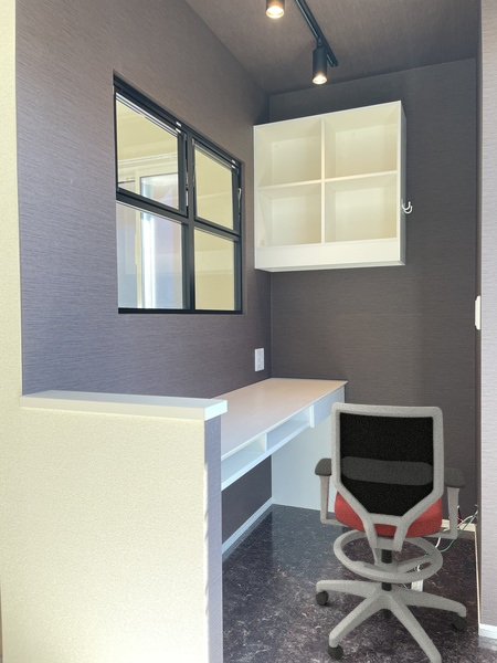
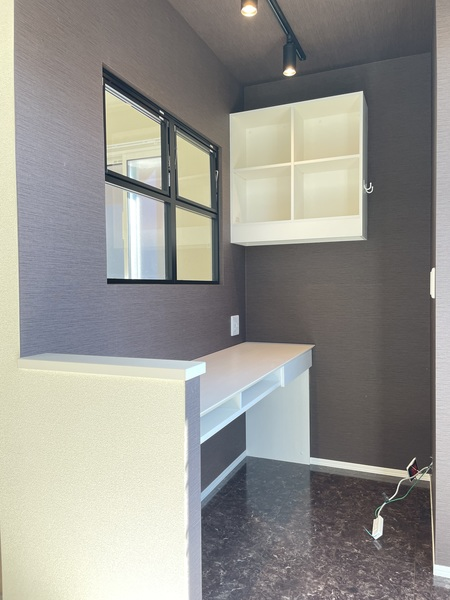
- office chair (387, 509)
